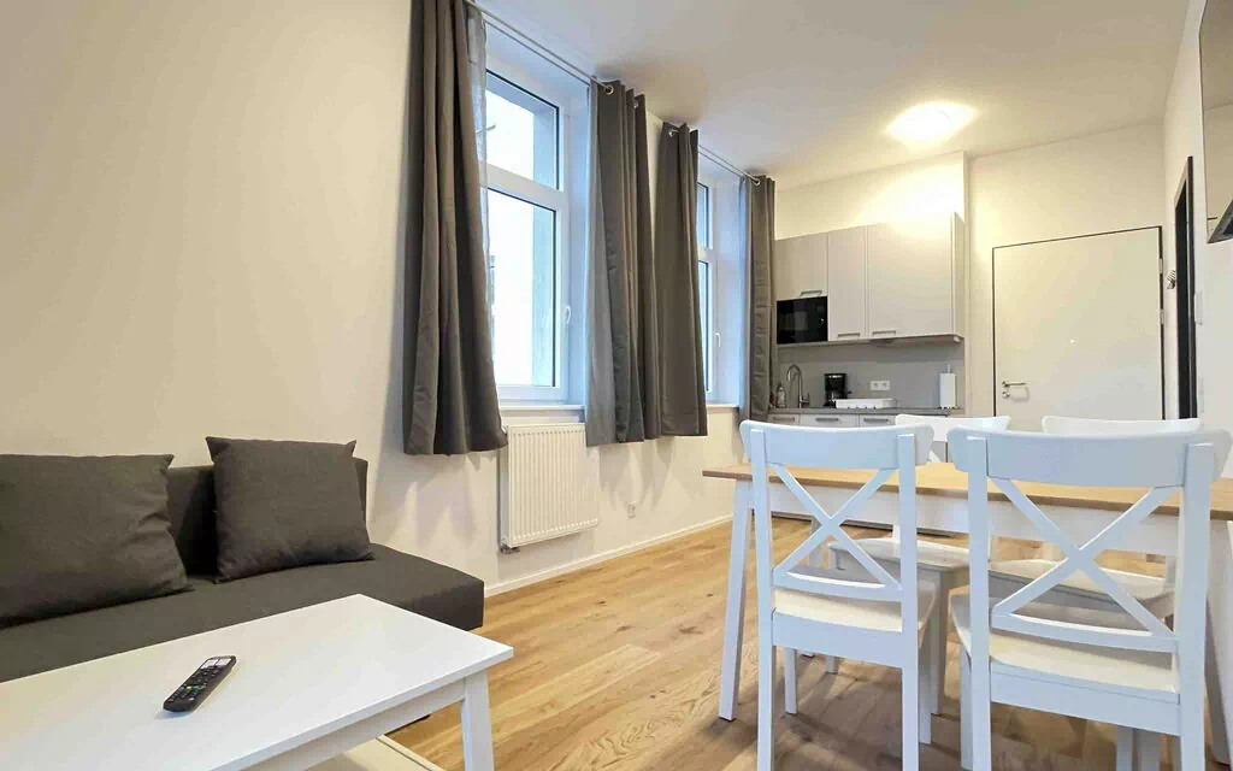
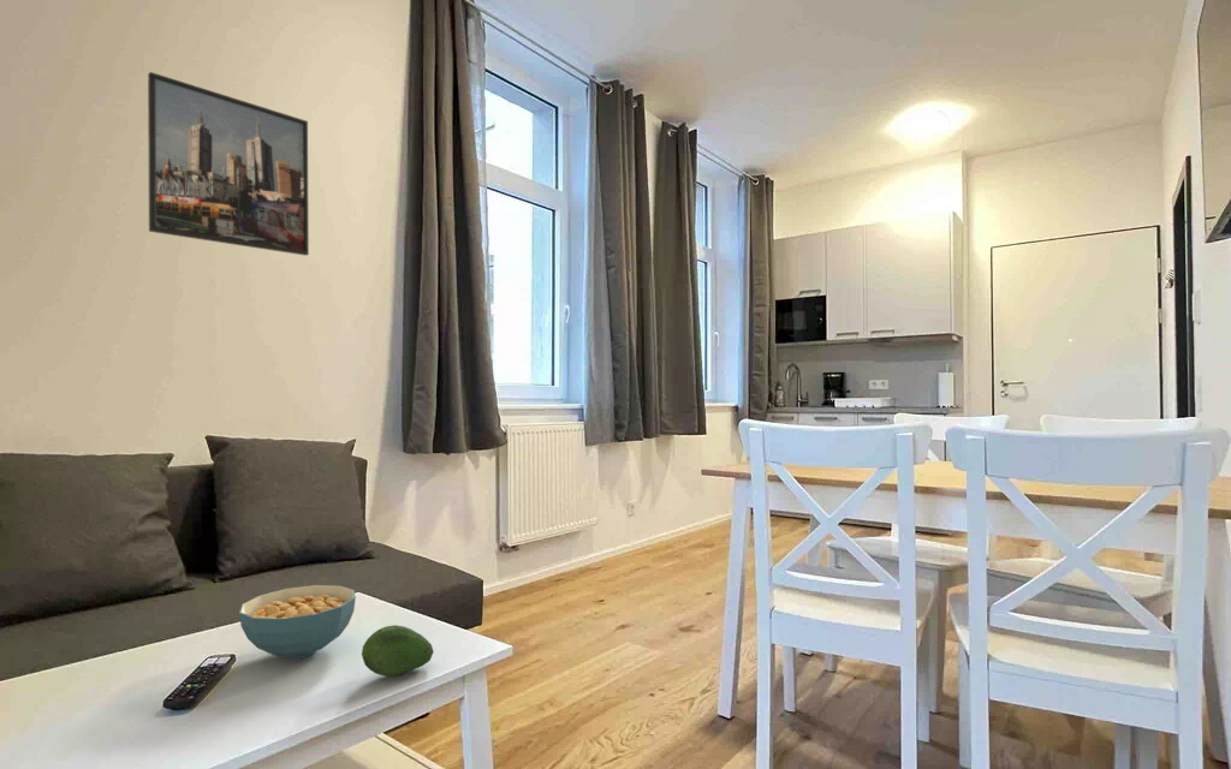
+ fruit (398, 649)
+ cereal bowl (299, 626)
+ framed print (234, 171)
